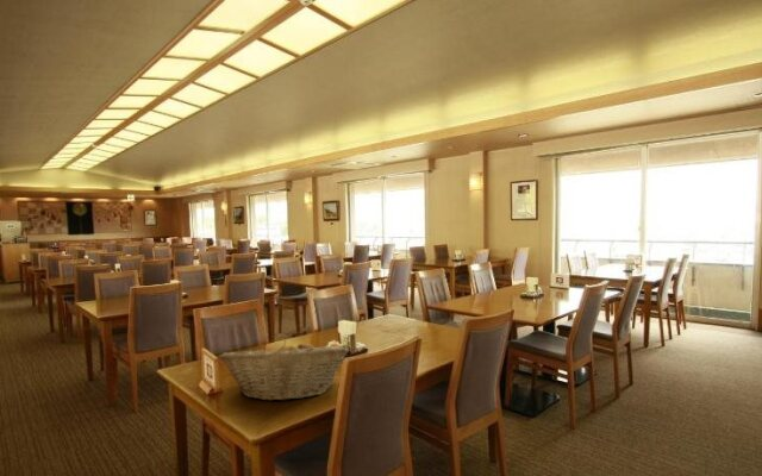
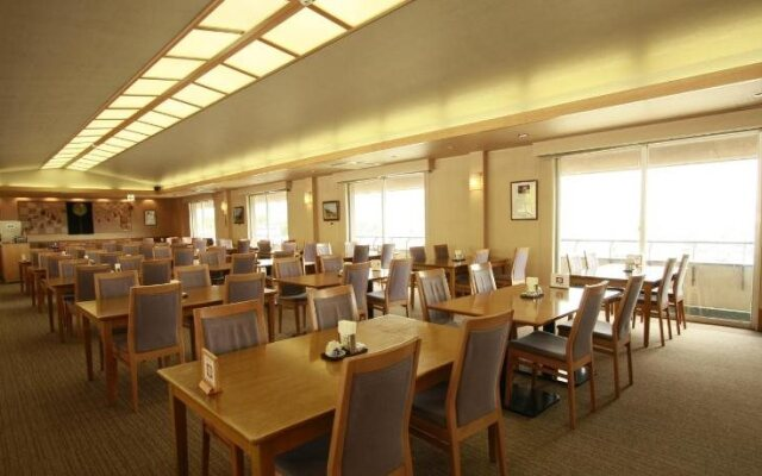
- fruit basket (285, 363)
